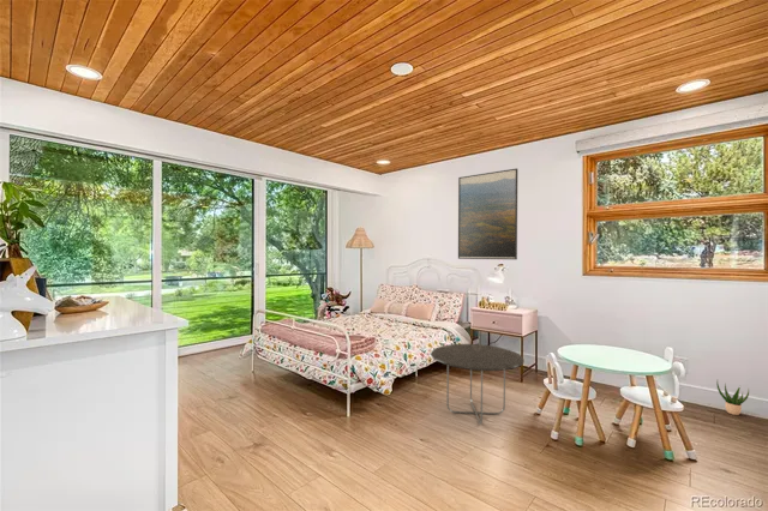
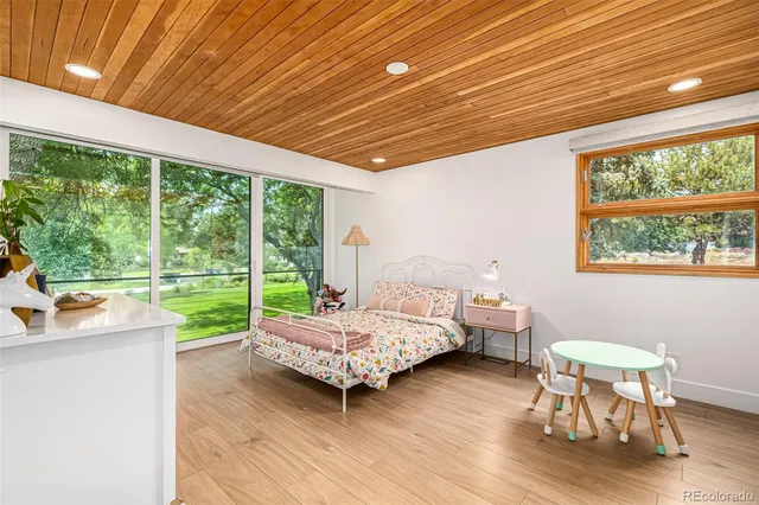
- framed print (486, 216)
- potted plant (732, 397)
- side table (470, 384)
